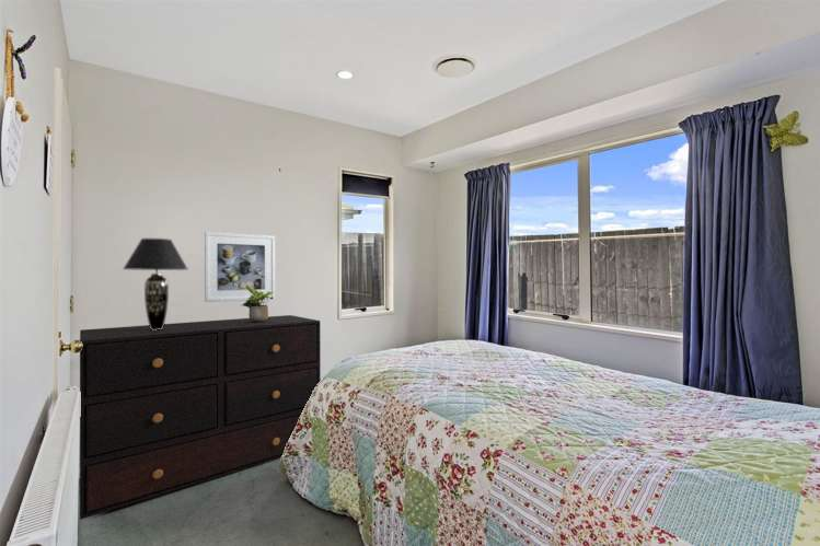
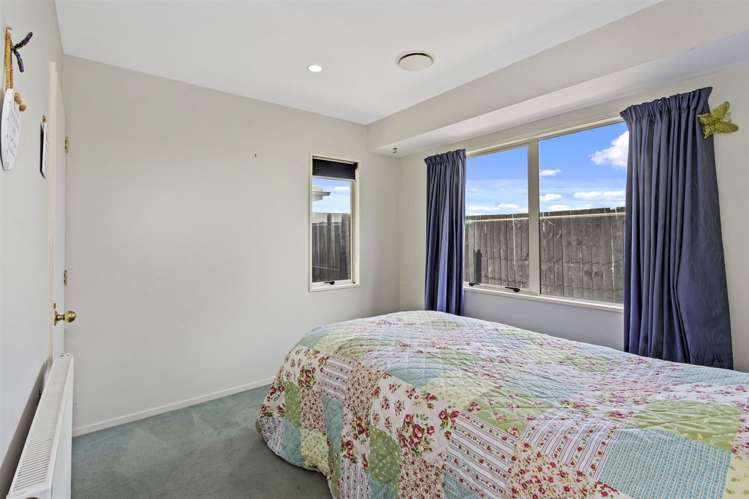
- table lamp (157, 283)
- dresser (210, 393)
- potted plant (256, 303)
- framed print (241, 267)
